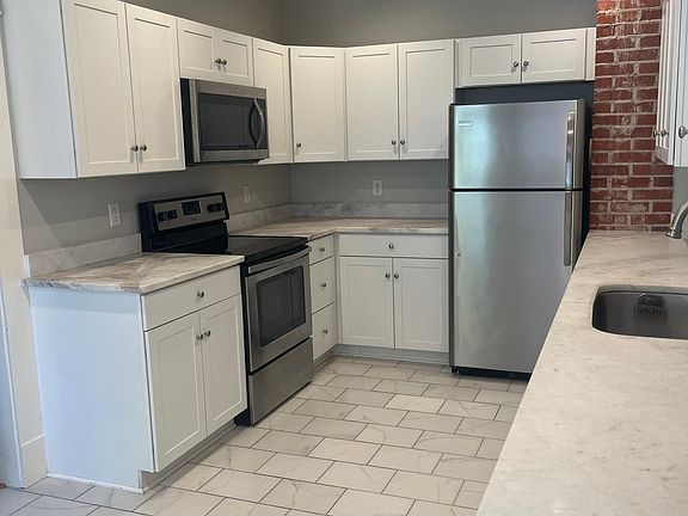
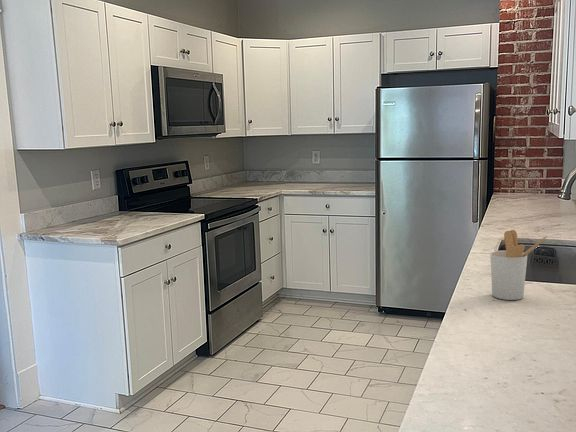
+ utensil holder (518, 265)
